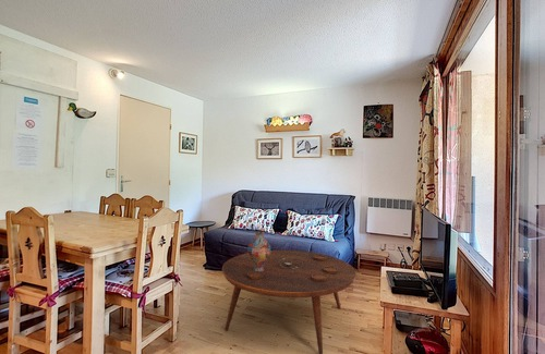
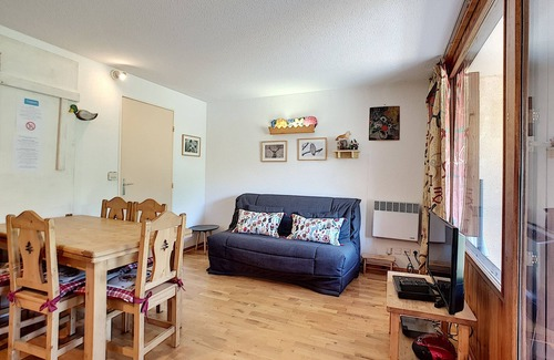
- coffee table (287, 290)
- vase (258, 249)
